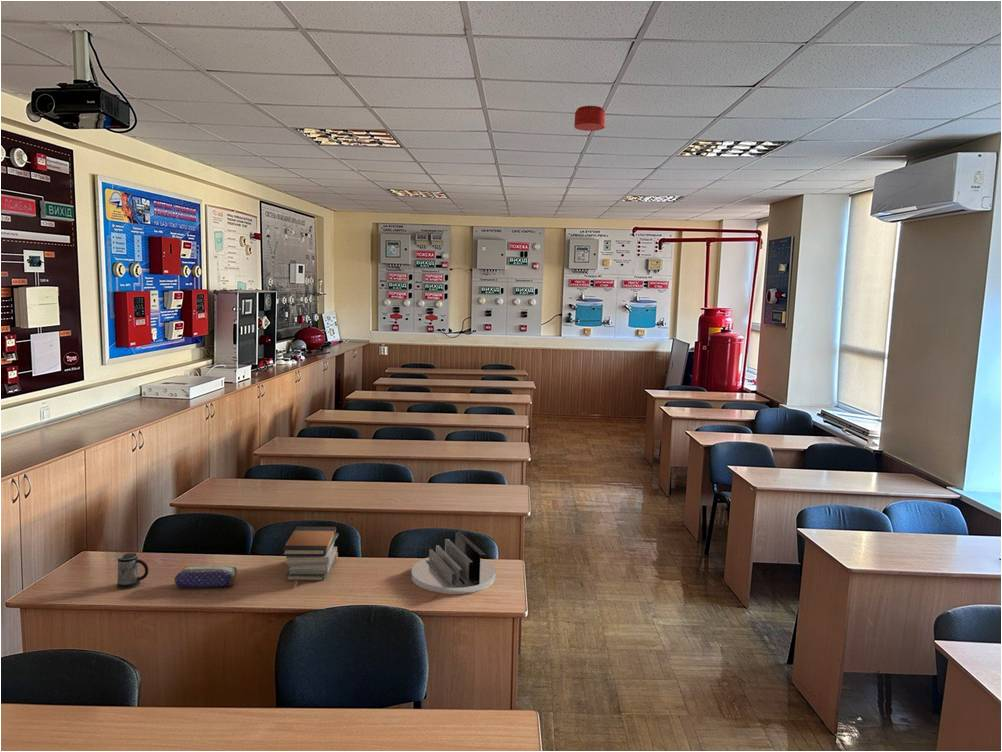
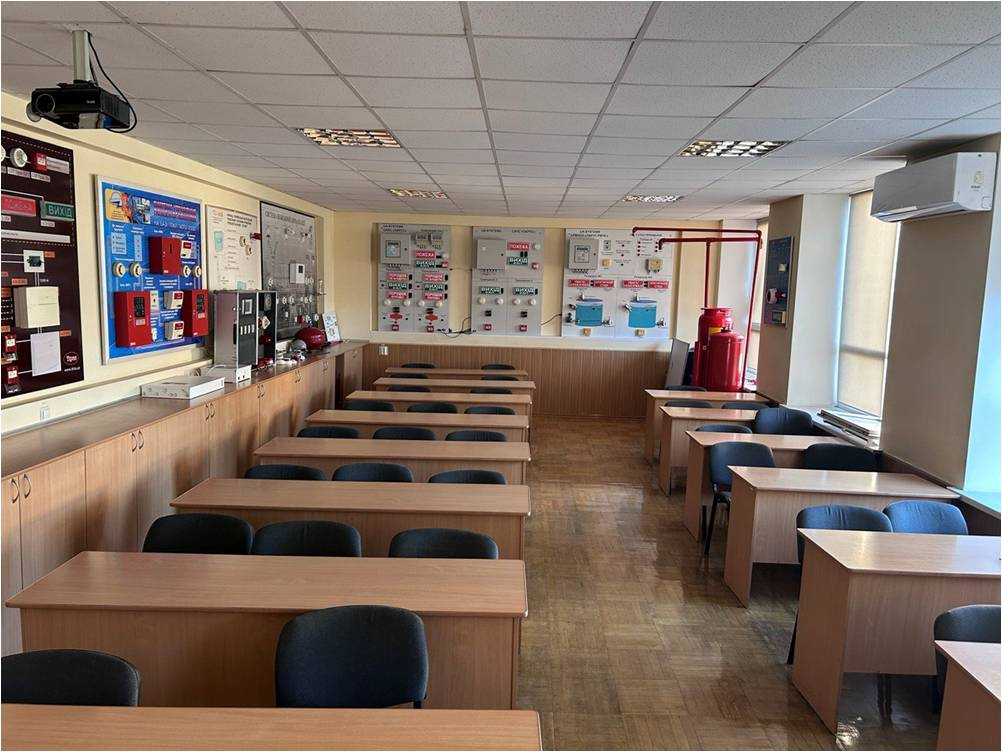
- mug (133, 570)
- pencil case (206, 575)
- desk organizer (453, 560)
- smoke detector (589, 117)
- book stack (311, 553)
